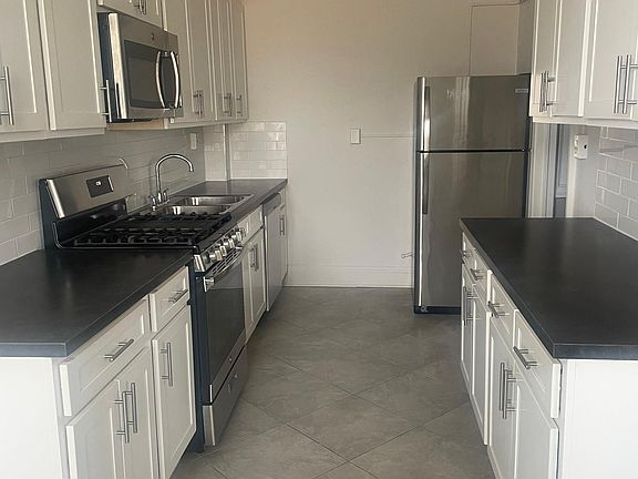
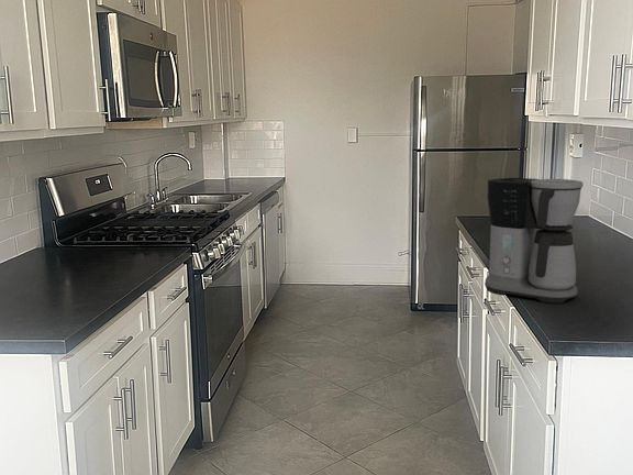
+ coffee maker (529, 238)
